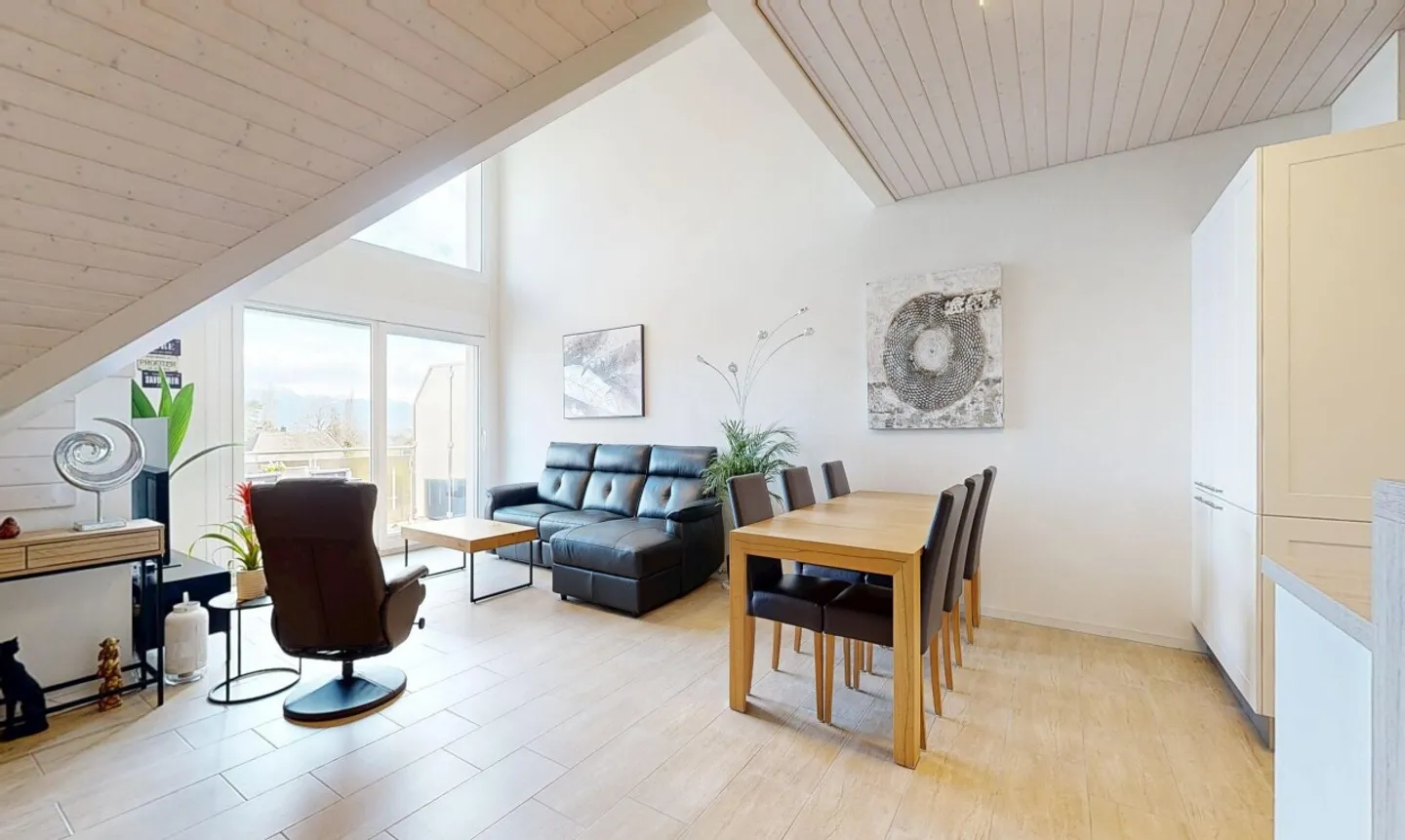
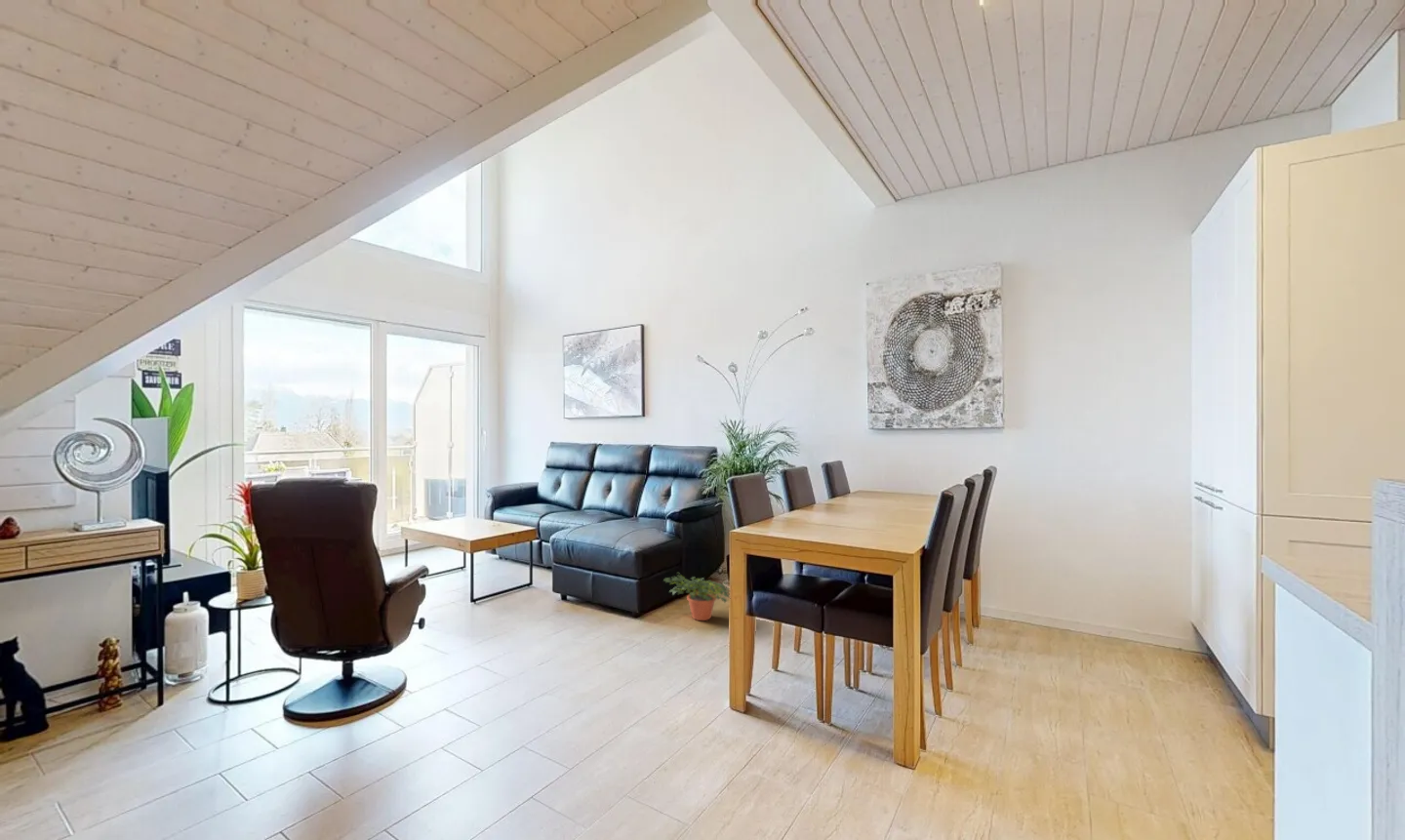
+ potted plant (702, 594)
